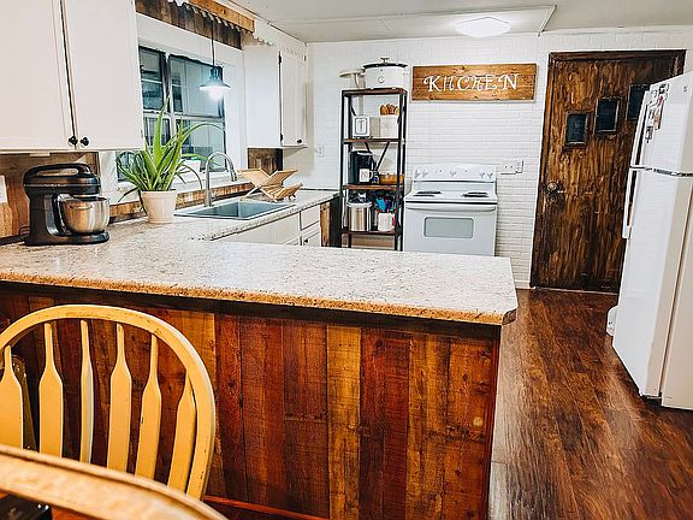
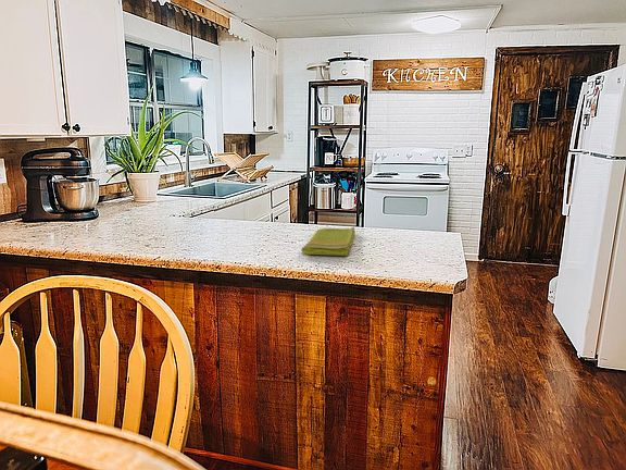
+ dish towel (330, 238)
